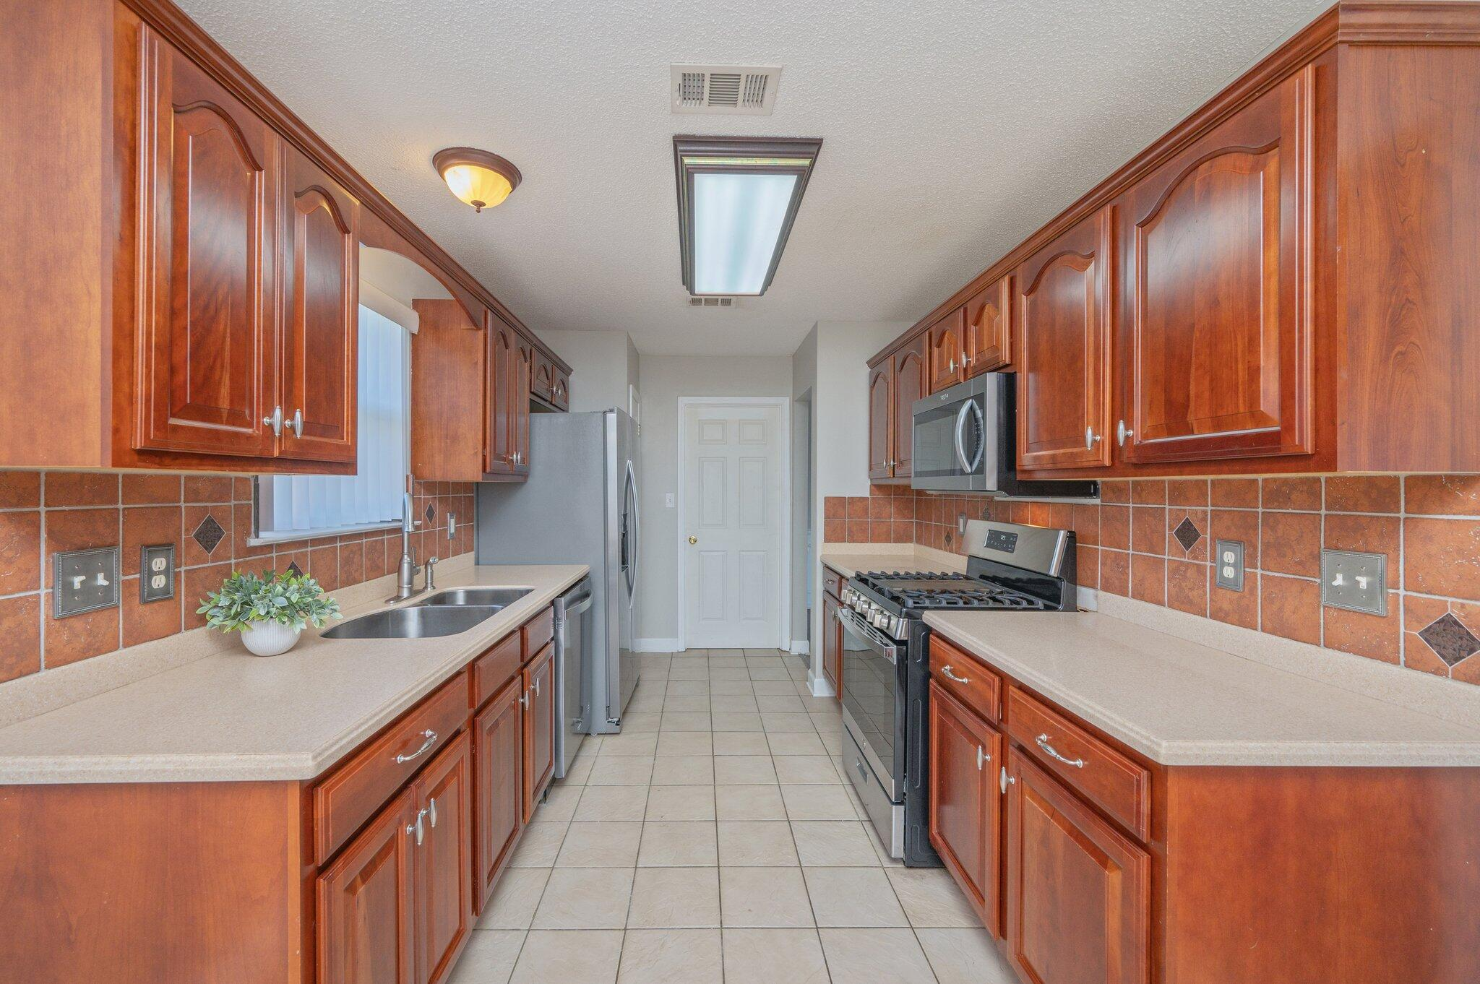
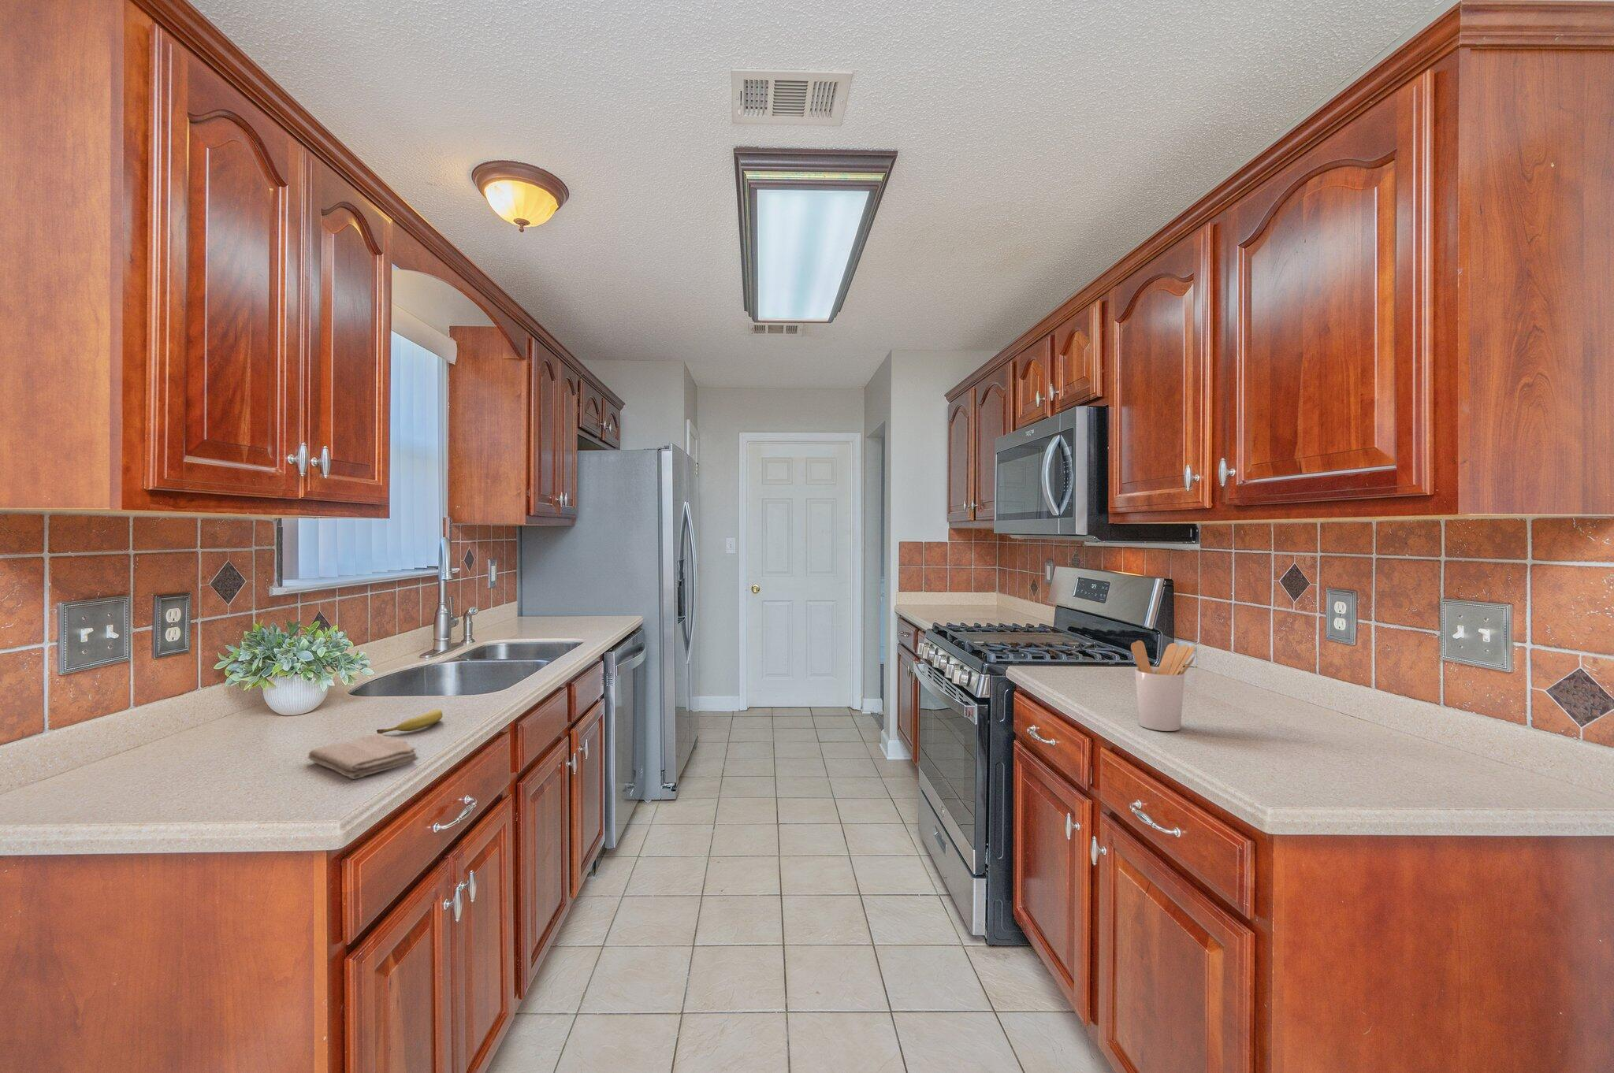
+ washcloth (364, 754)
+ fruit (417, 720)
+ utensil holder (1165, 683)
